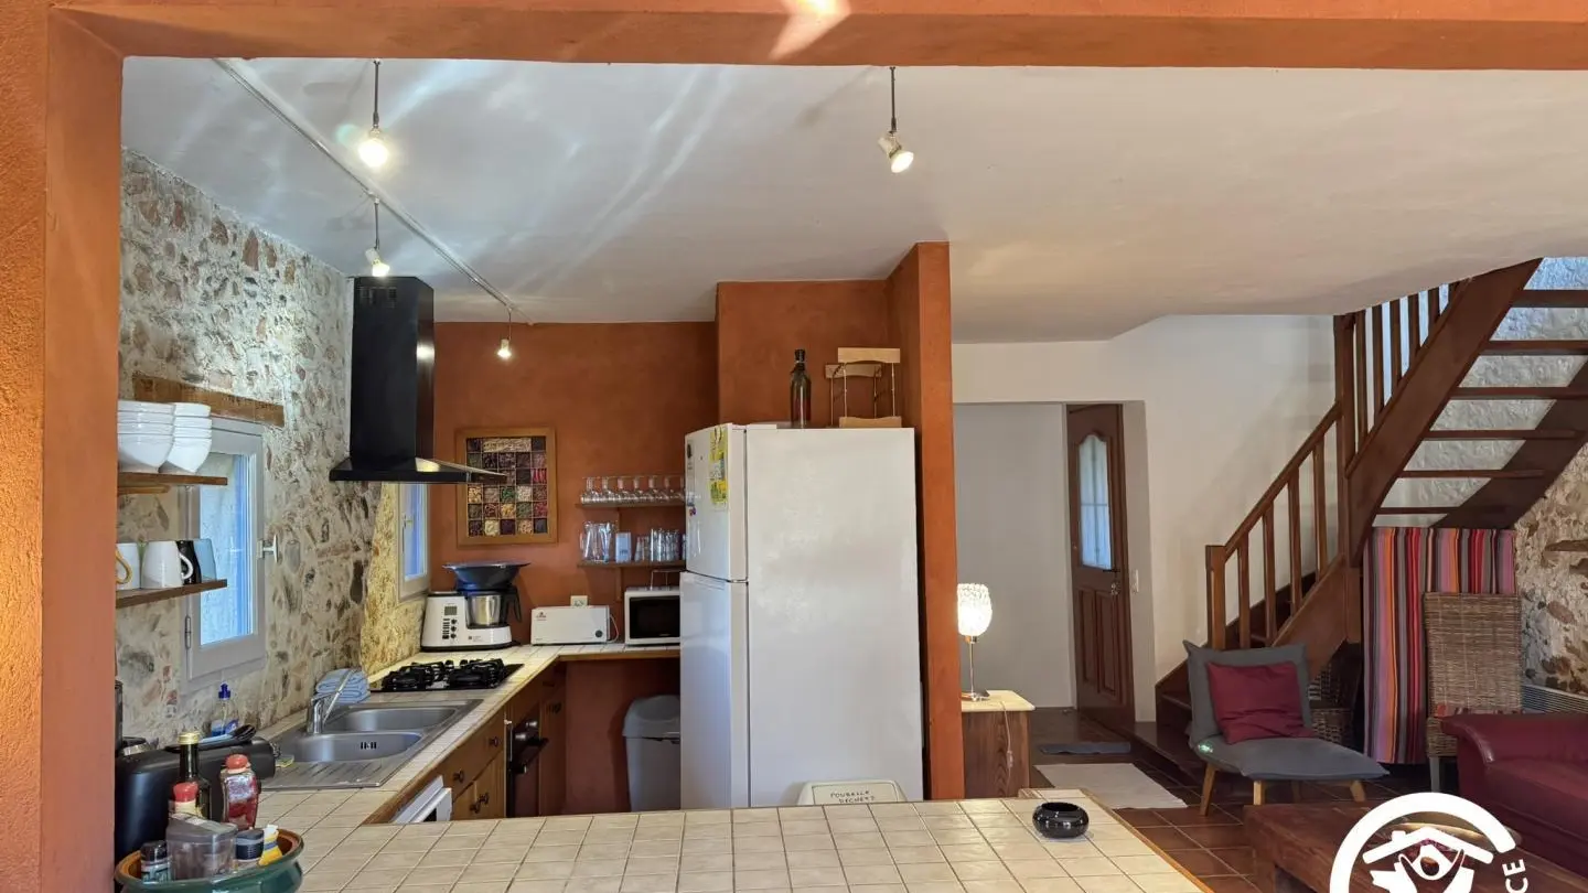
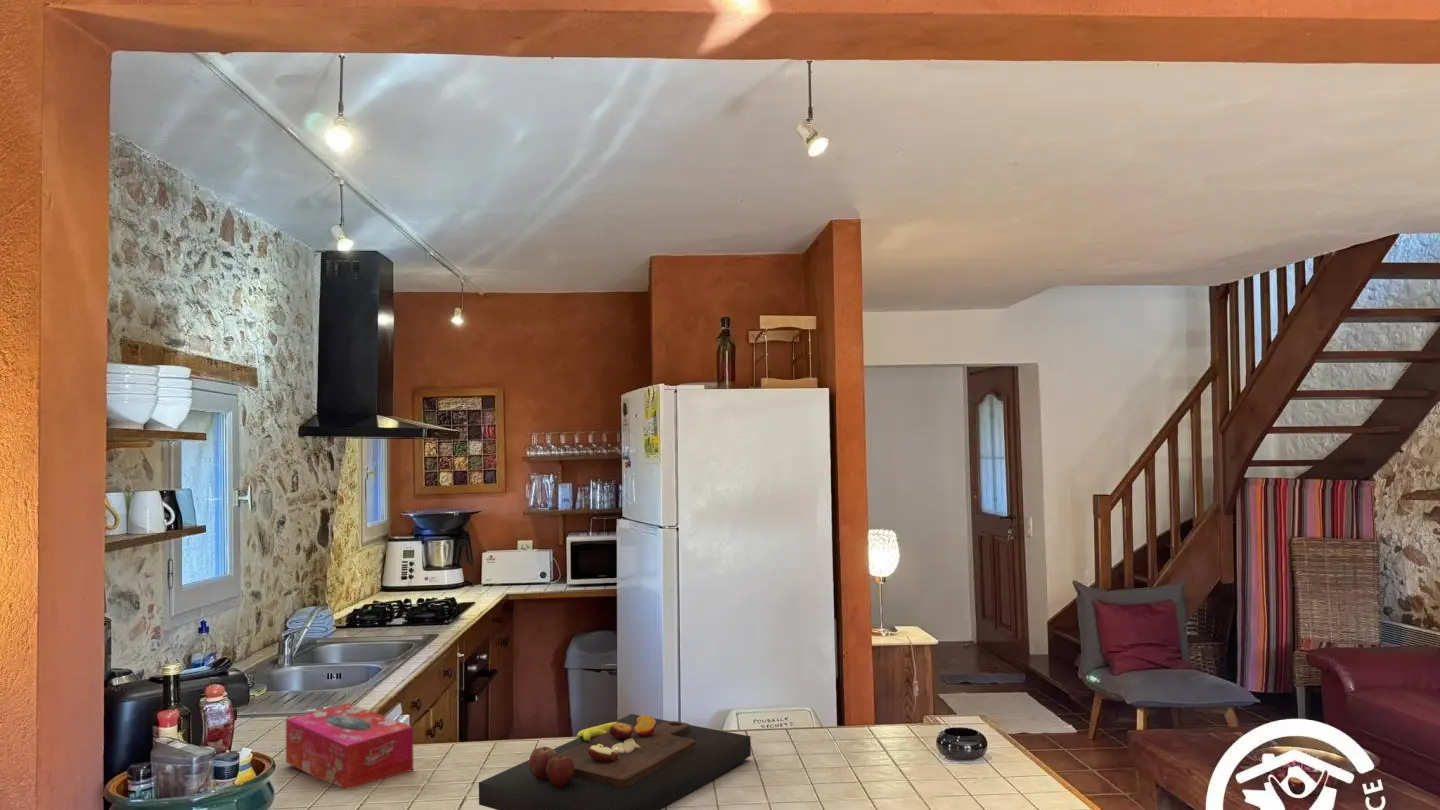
+ cutting board (623, 754)
+ tissue box (348, 744)
